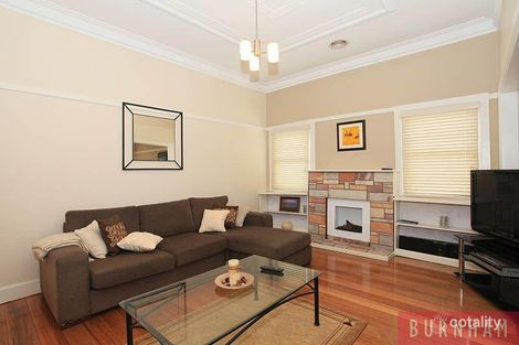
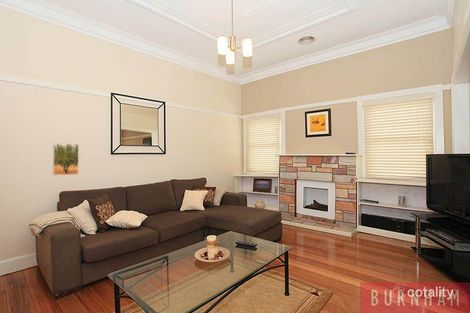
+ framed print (66, 159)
